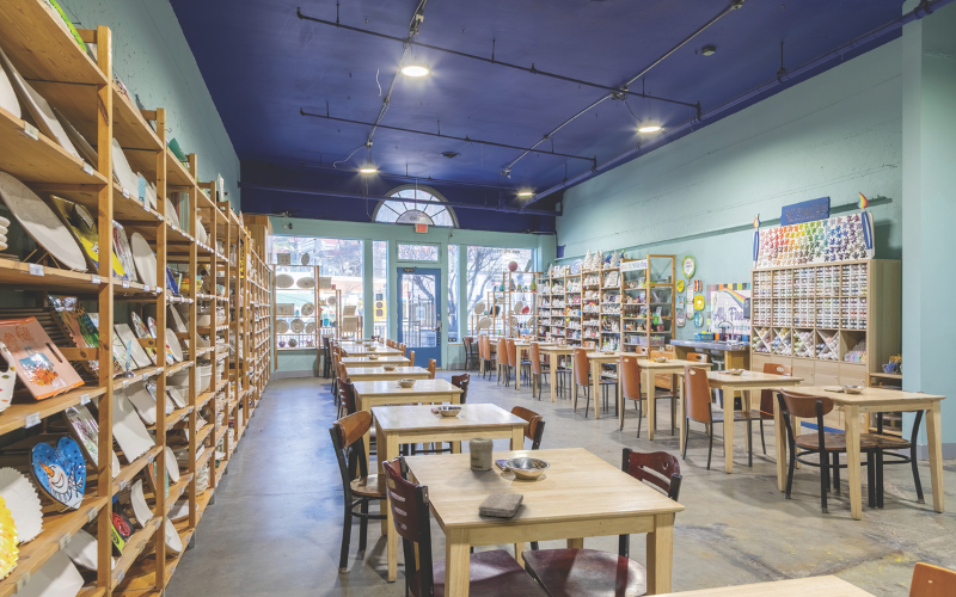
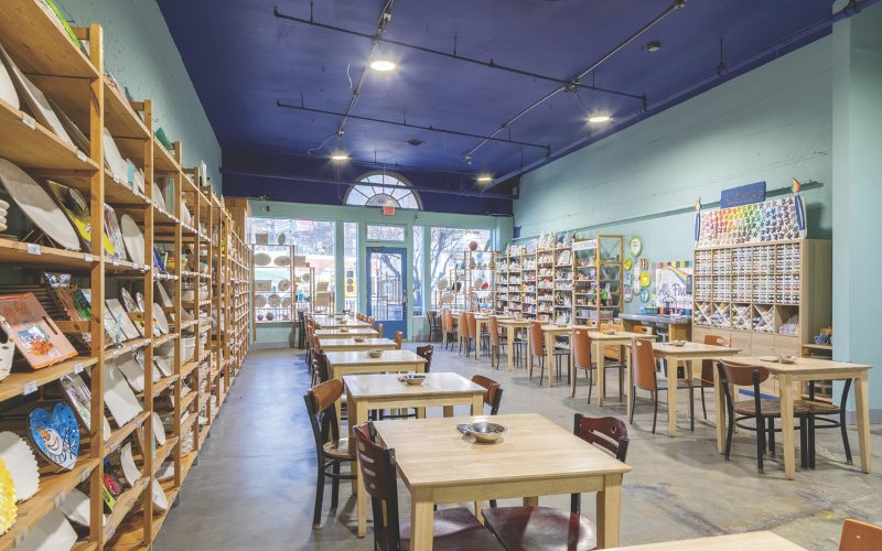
- washcloth (501, 503)
- jar (480, 454)
